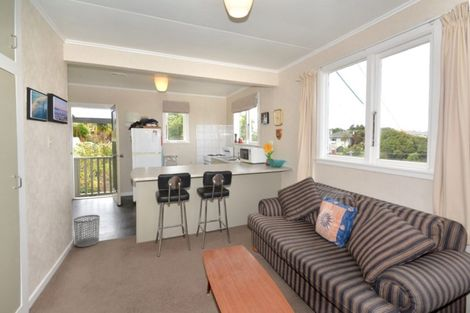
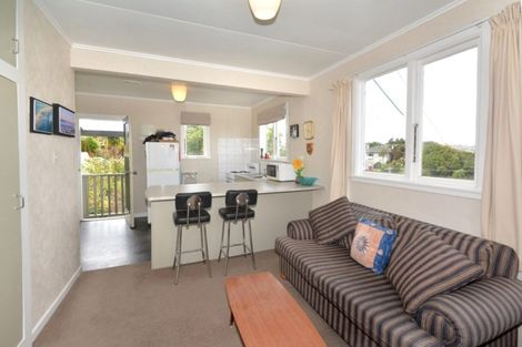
- waste bin (87, 230)
